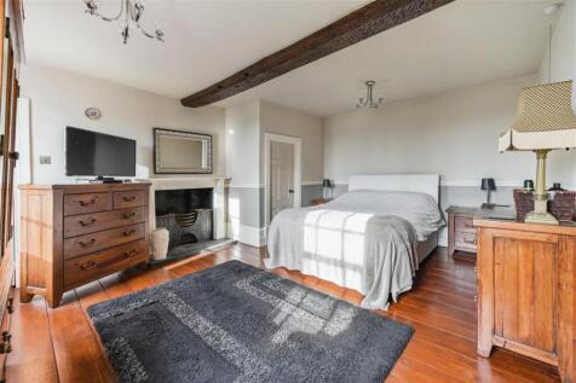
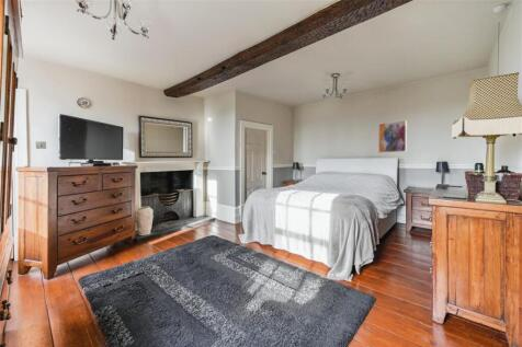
+ wall art (392, 137)
